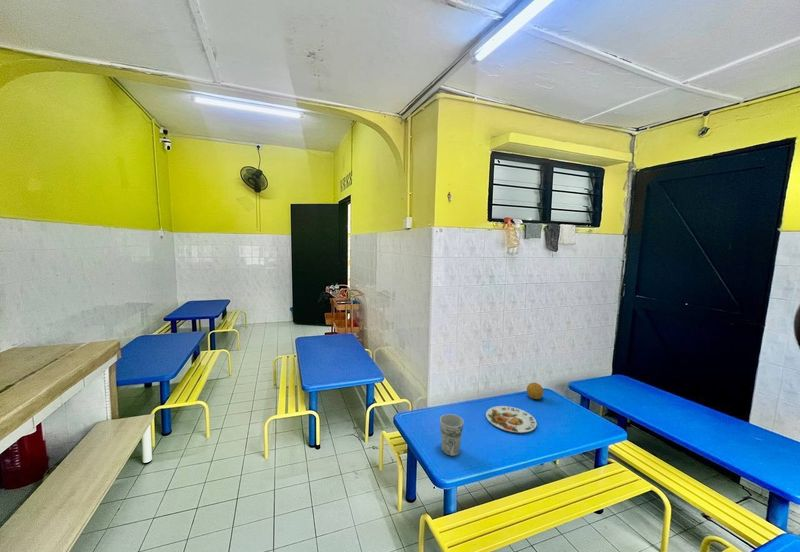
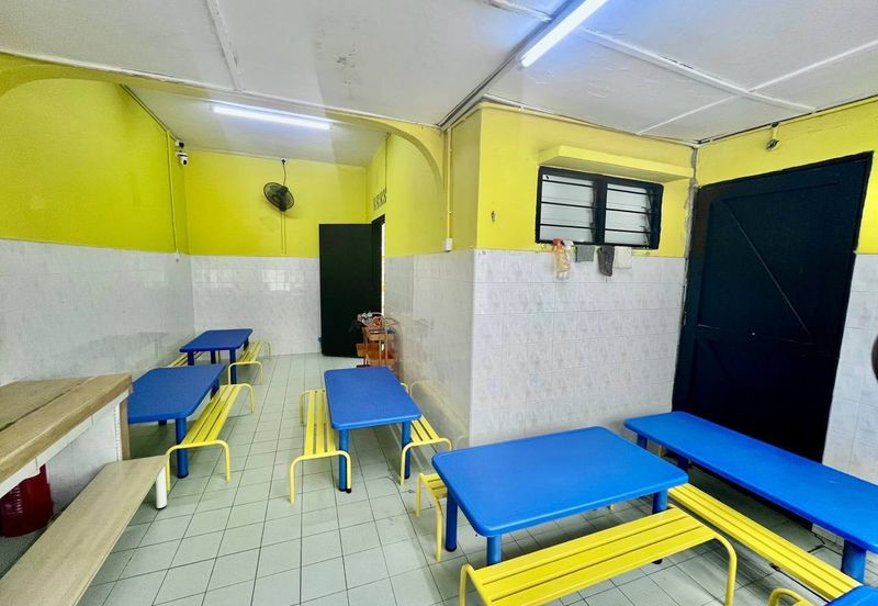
- cup (451, 435)
- fruit (534, 390)
- plate (510, 419)
